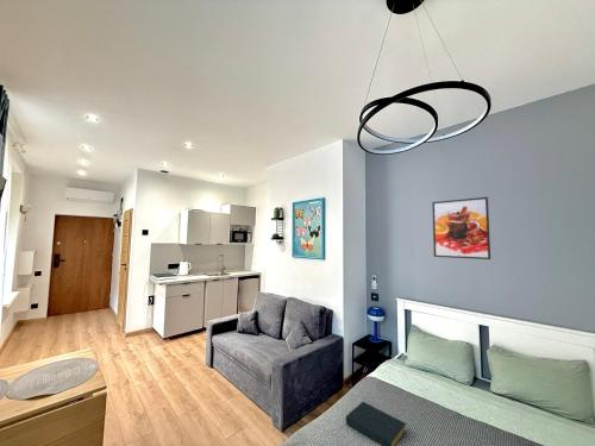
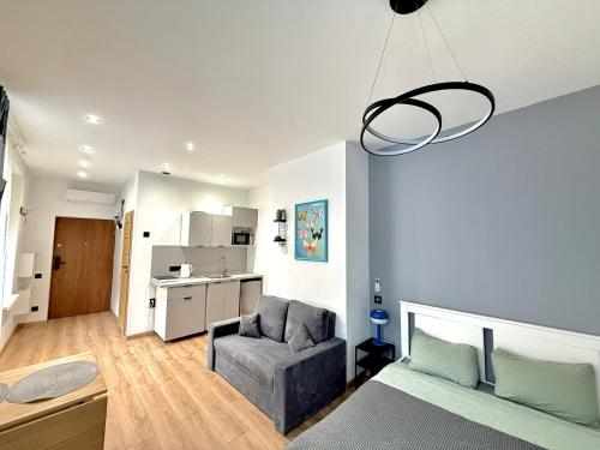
- hardback book (375, 423)
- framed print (459, 228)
